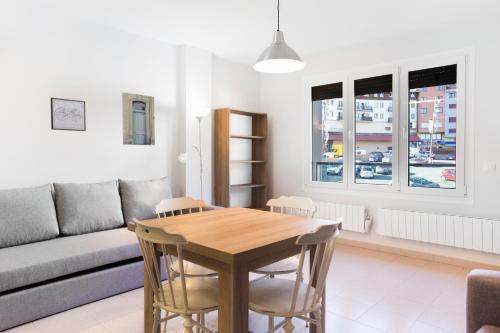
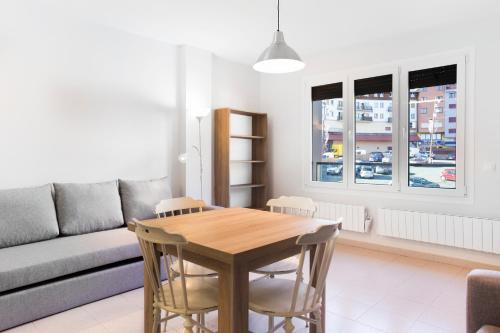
- wall art (139, 119)
- wall art (68, 115)
